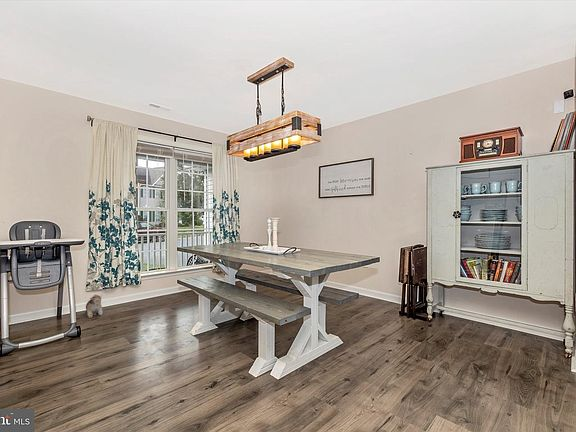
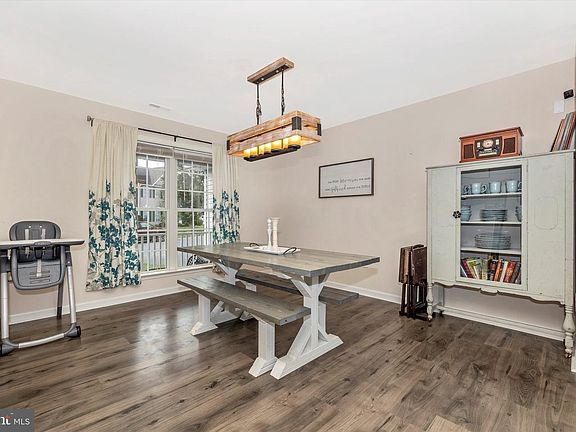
- plush toy (93, 303)
